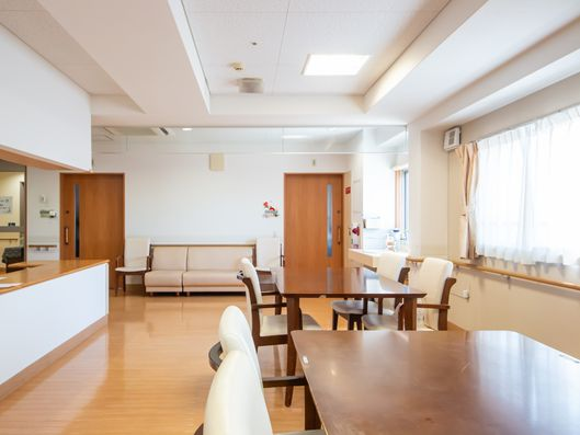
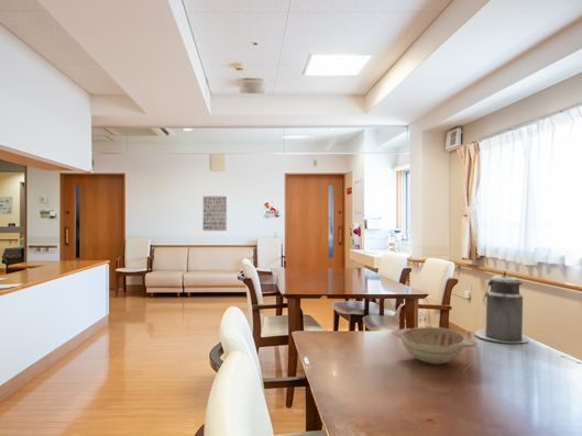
+ wall art (215, 213)
+ canister (501, 303)
+ decorative bowl (431, 346)
